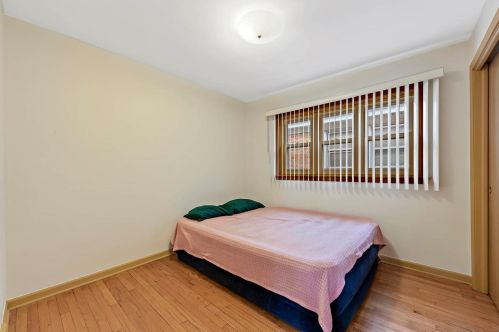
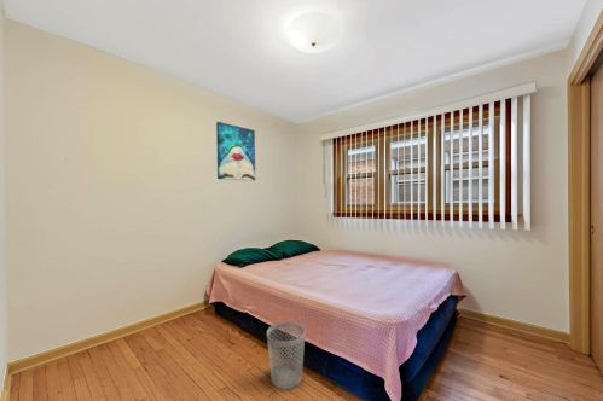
+ wastebasket (285, 354)
+ wall art (237, 152)
